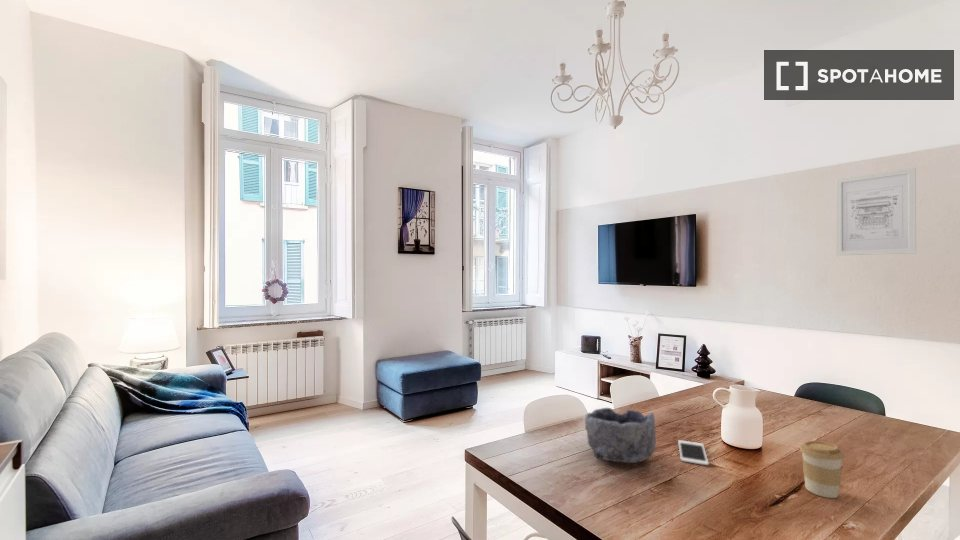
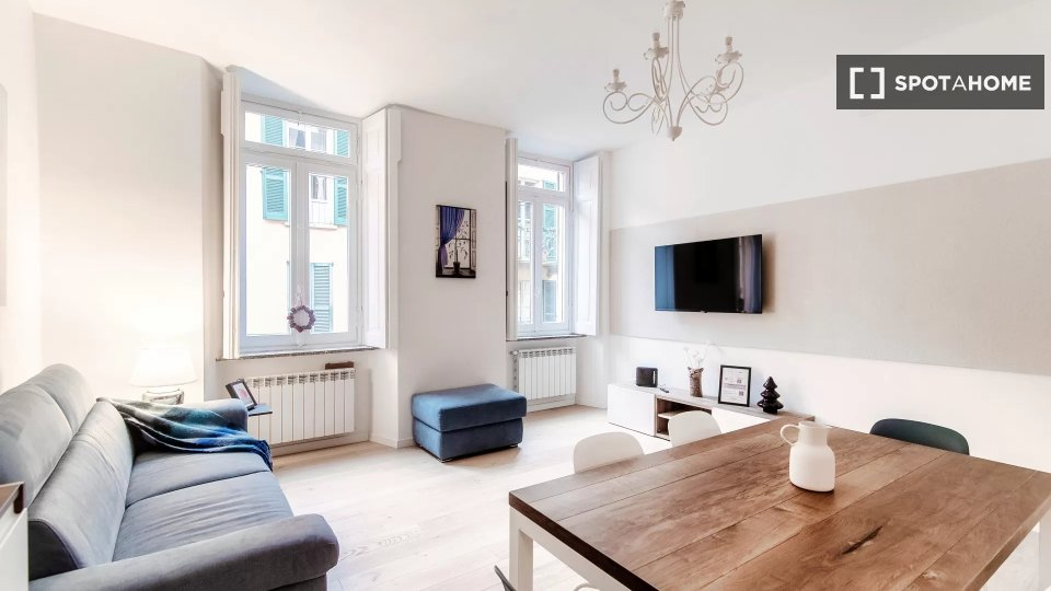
- wall art (873, 214)
- bowl (619, 432)
- coffee cup (821, 467)
- cell phone (692, 452)
